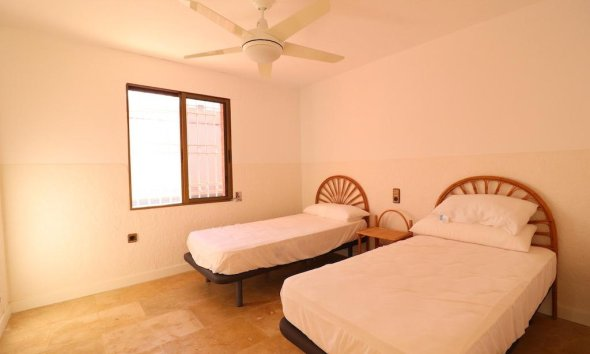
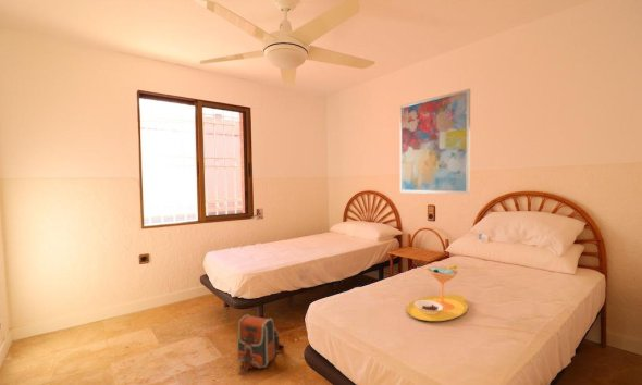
+ wall art (431, 146)
+ backpack (259, 337)
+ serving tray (441, 287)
